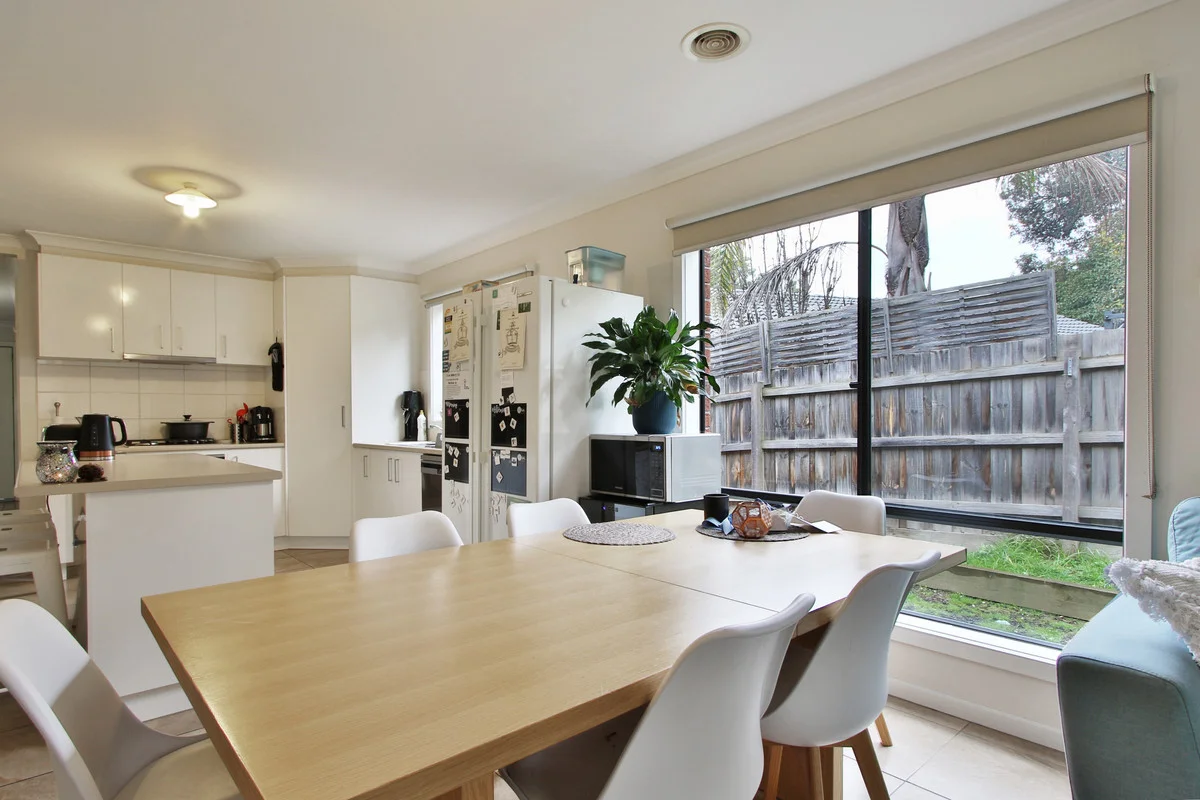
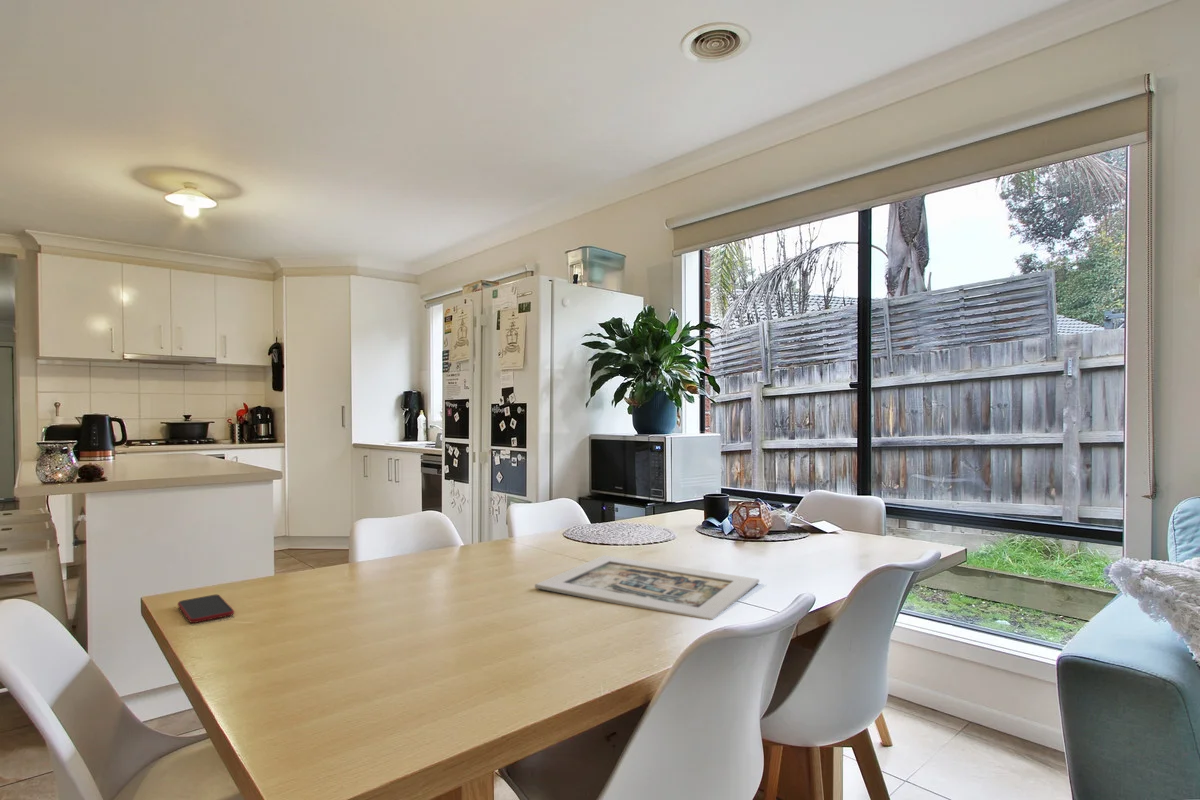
+ smartphone (205, 607)
+ picture frame (648, 583)
